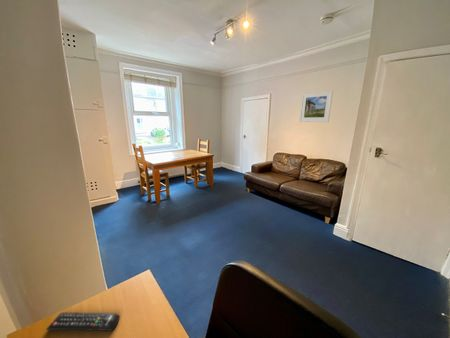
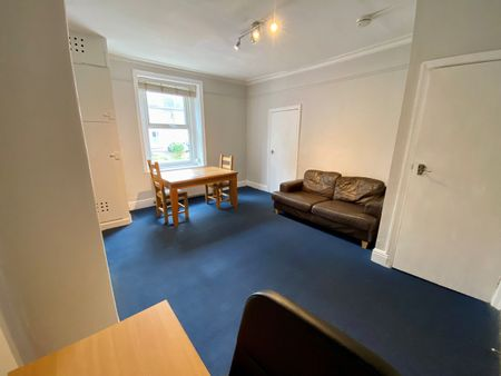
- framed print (315, 107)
- remote control (83, 322)
